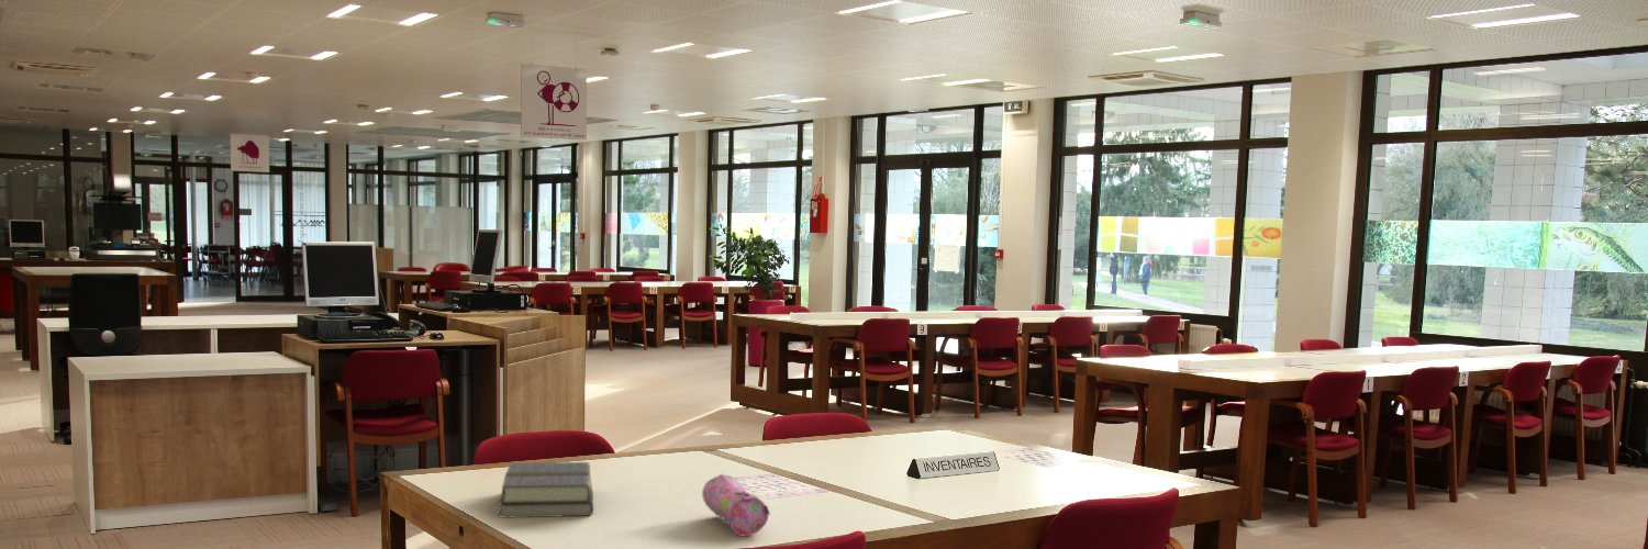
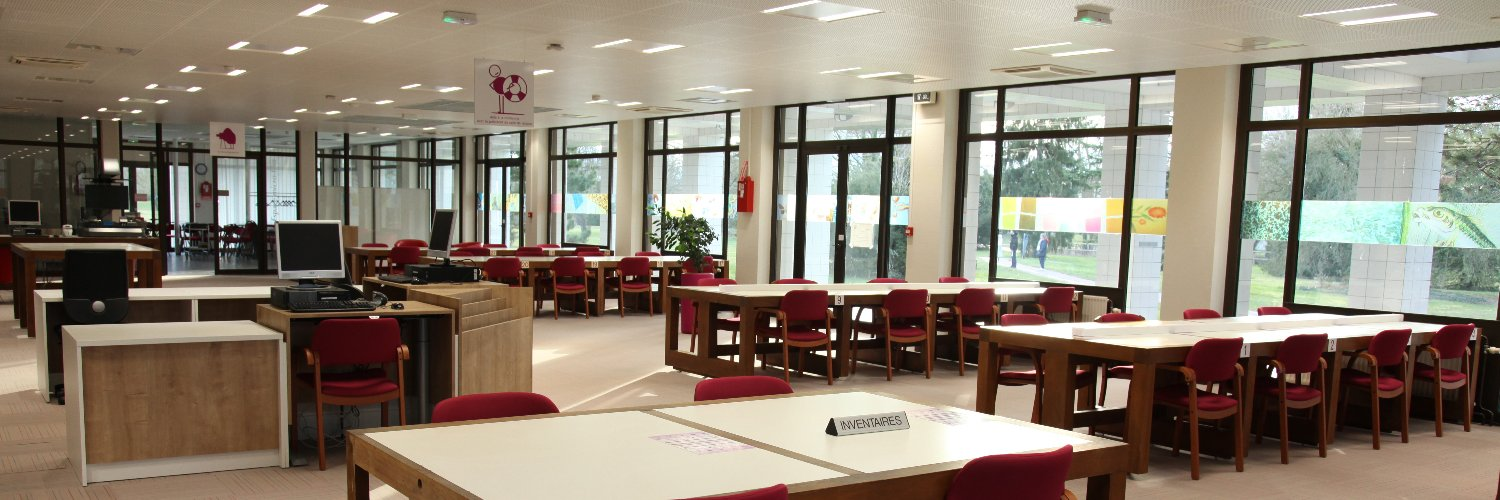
- book (547, 488)
- pencil case (735, 503)
